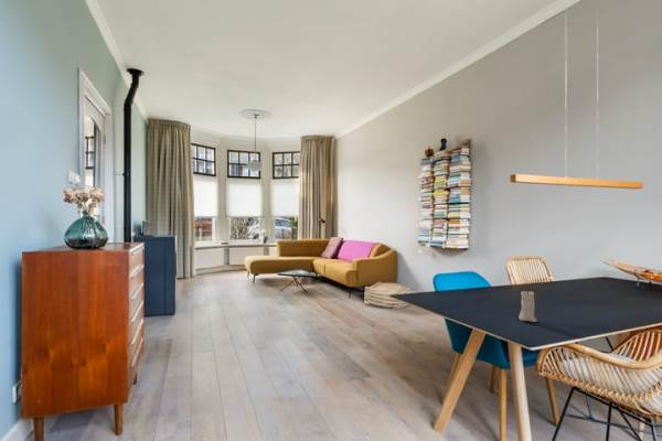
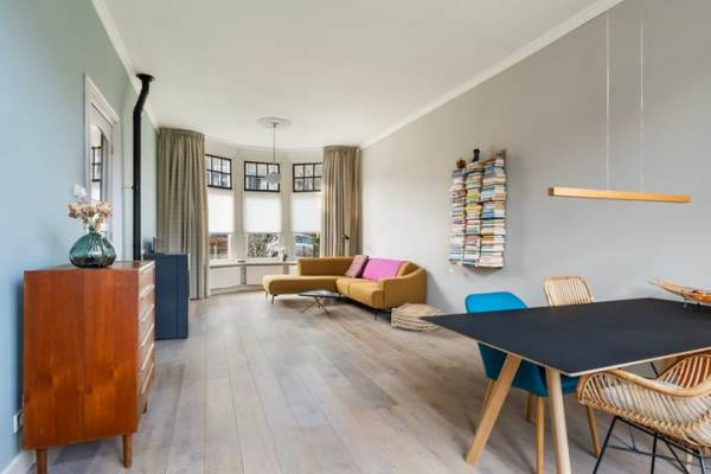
- candle (527, 304)
